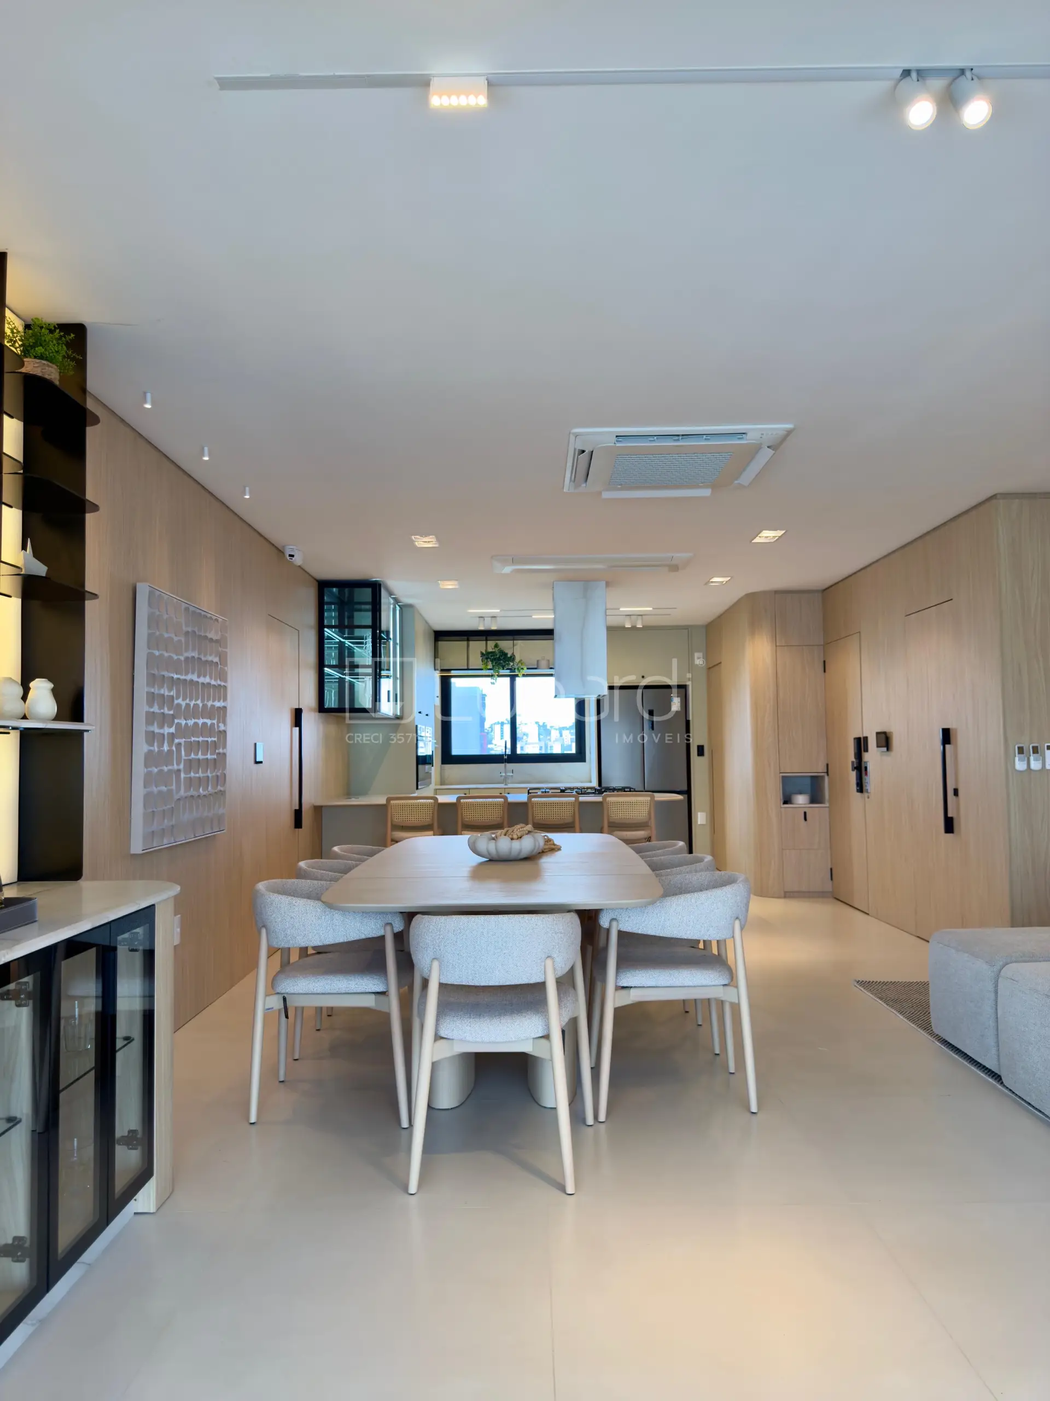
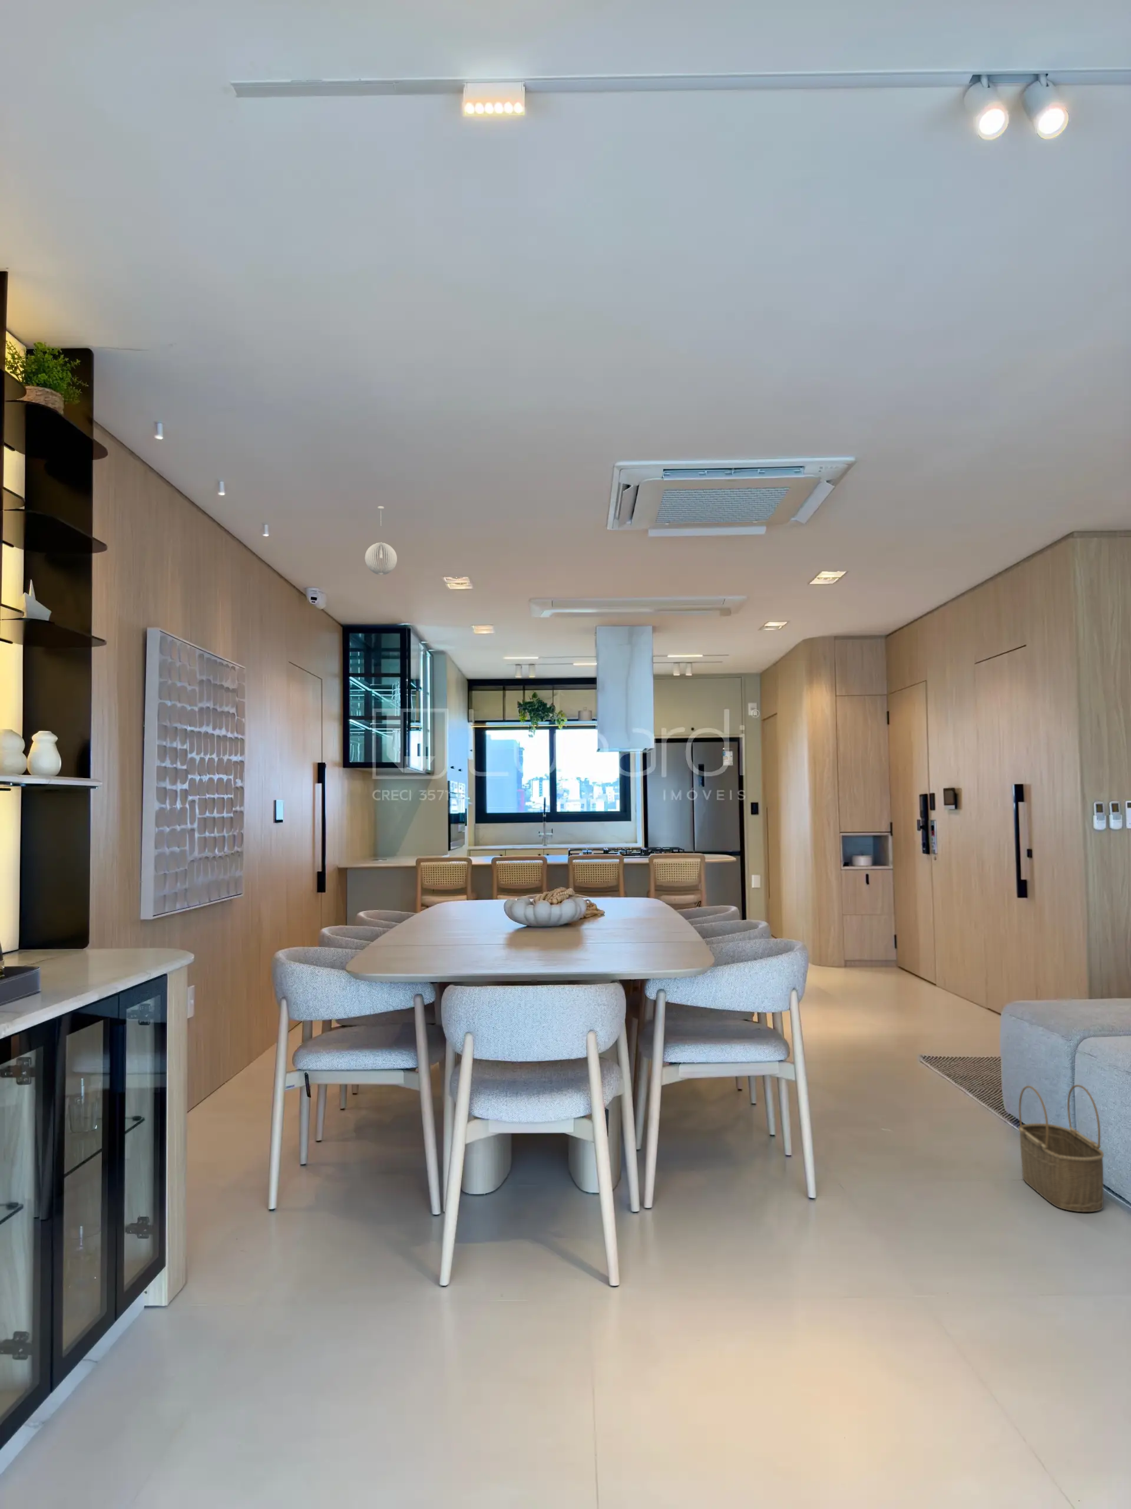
+ wicker basket (1060, 1139)
+ pendant light (380, 543)
